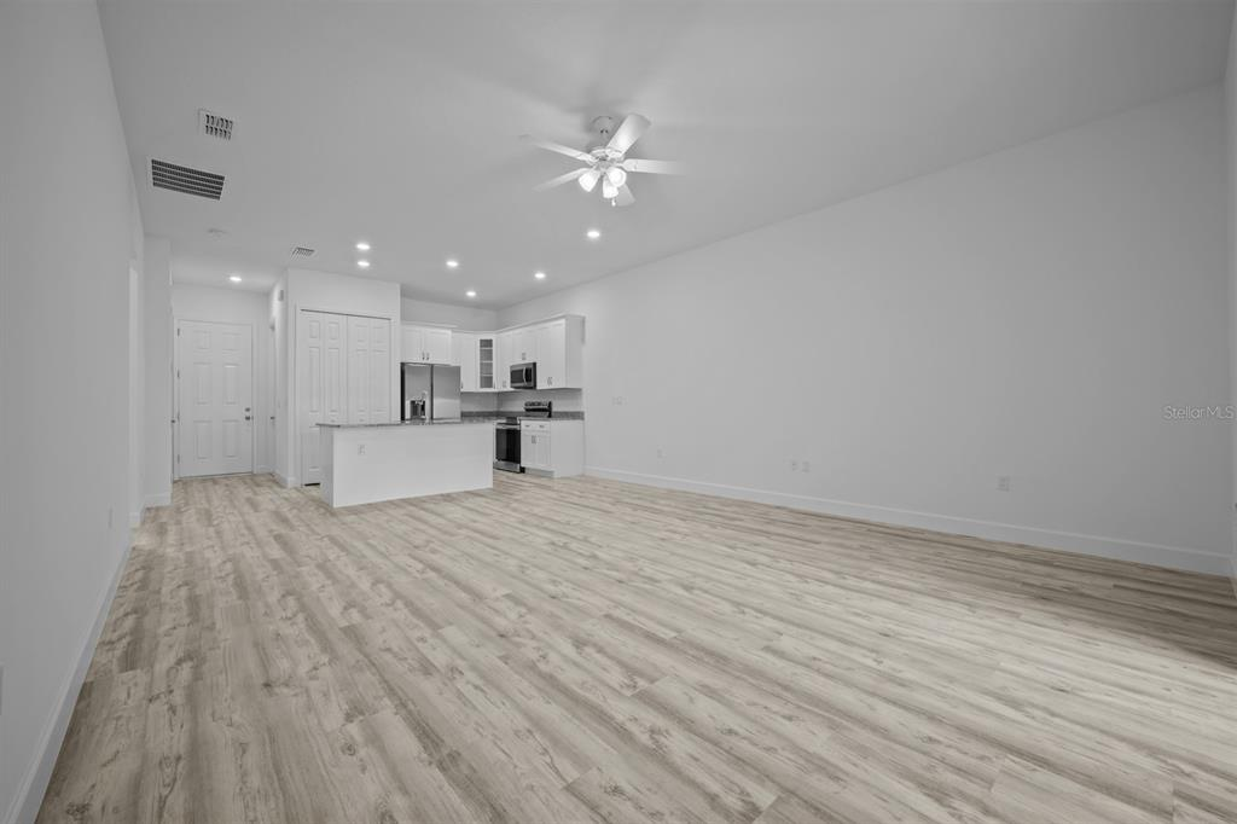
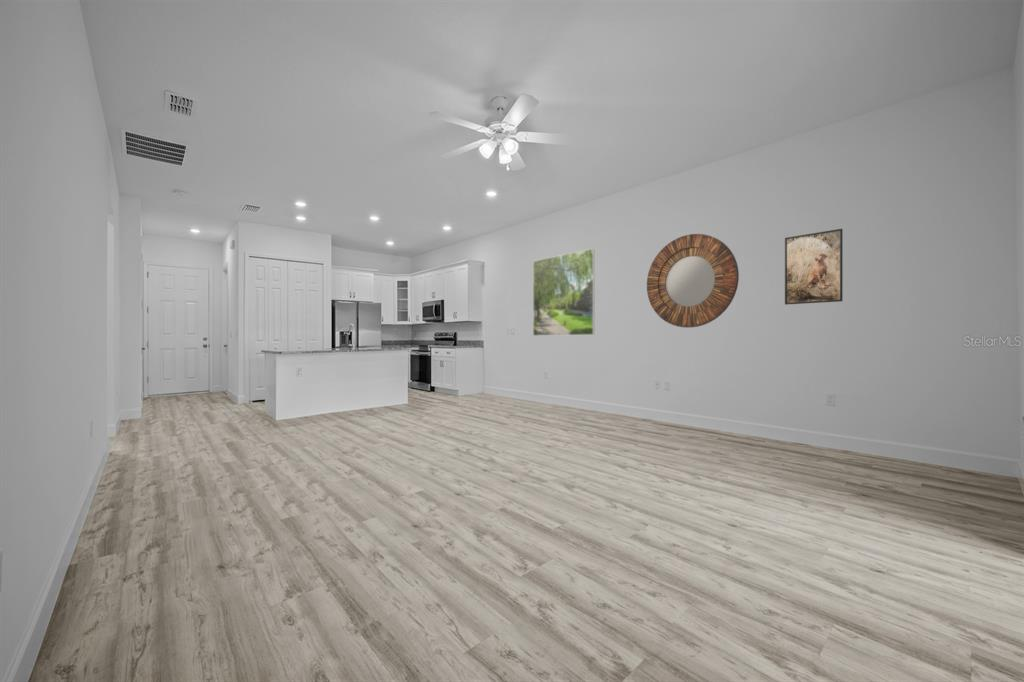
+ home mirror (689, 281)
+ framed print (561, 295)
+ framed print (812, 268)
